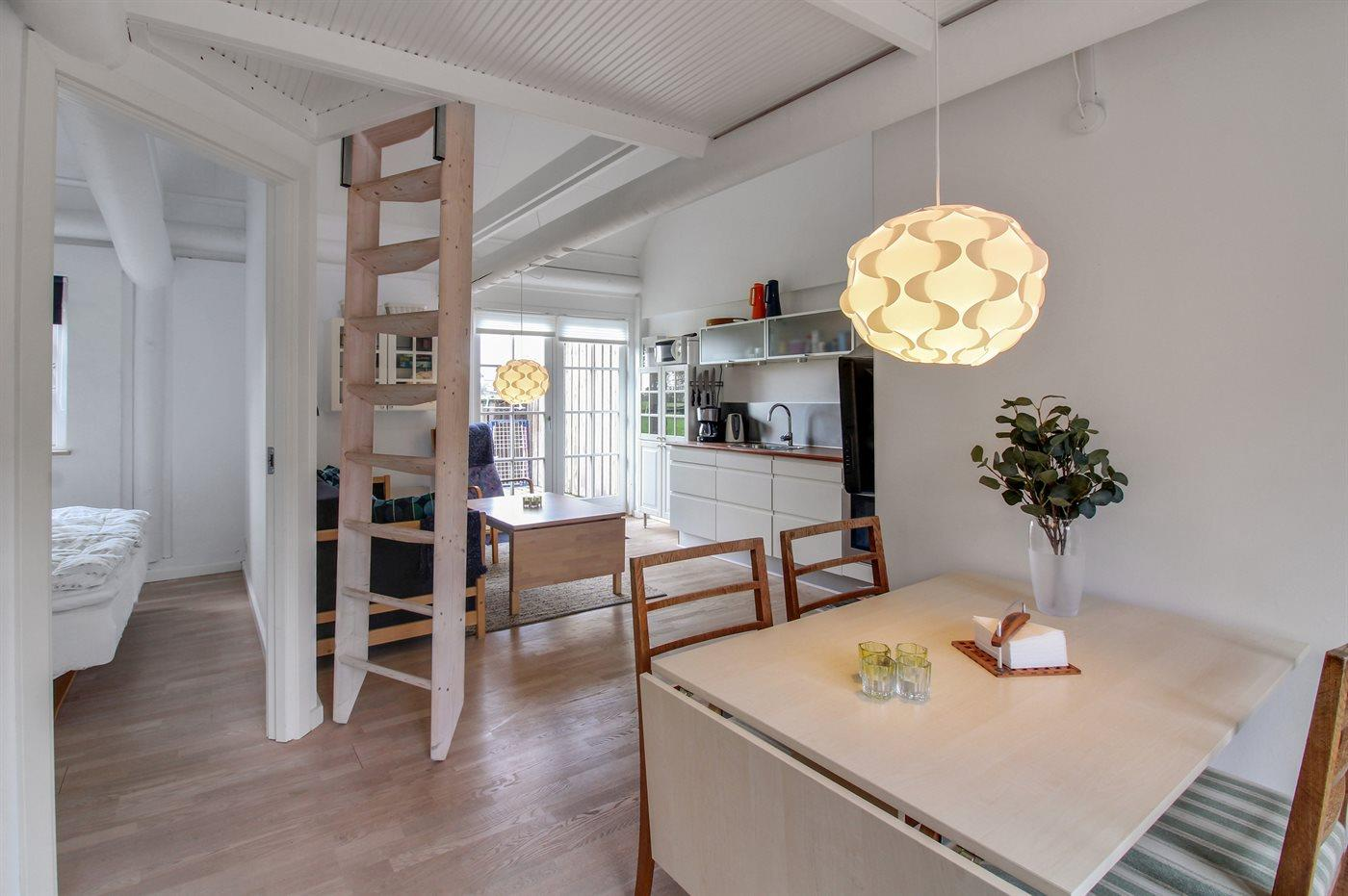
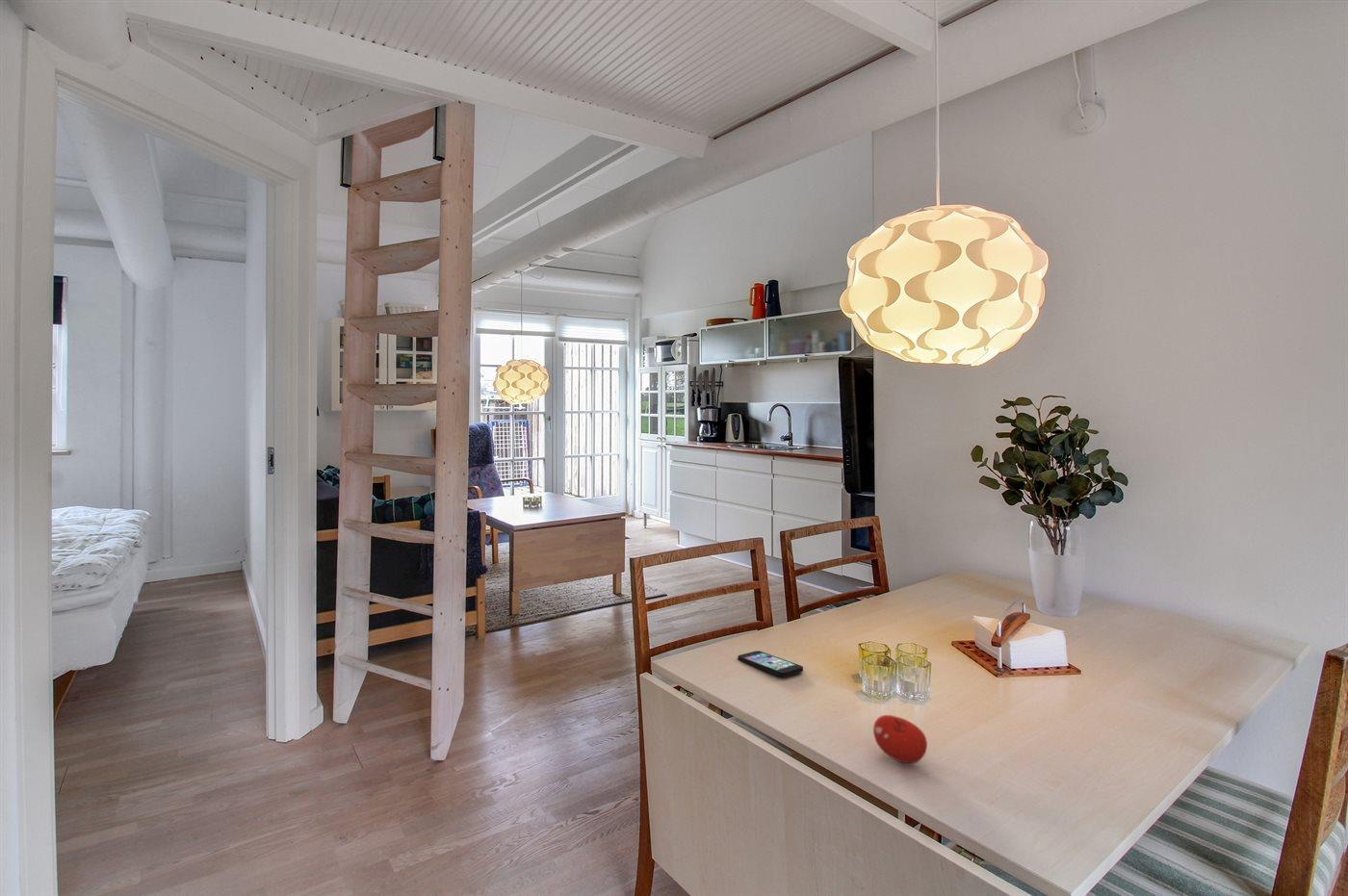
+ smartphone (769, 663)
+ fruit (900, 737)
